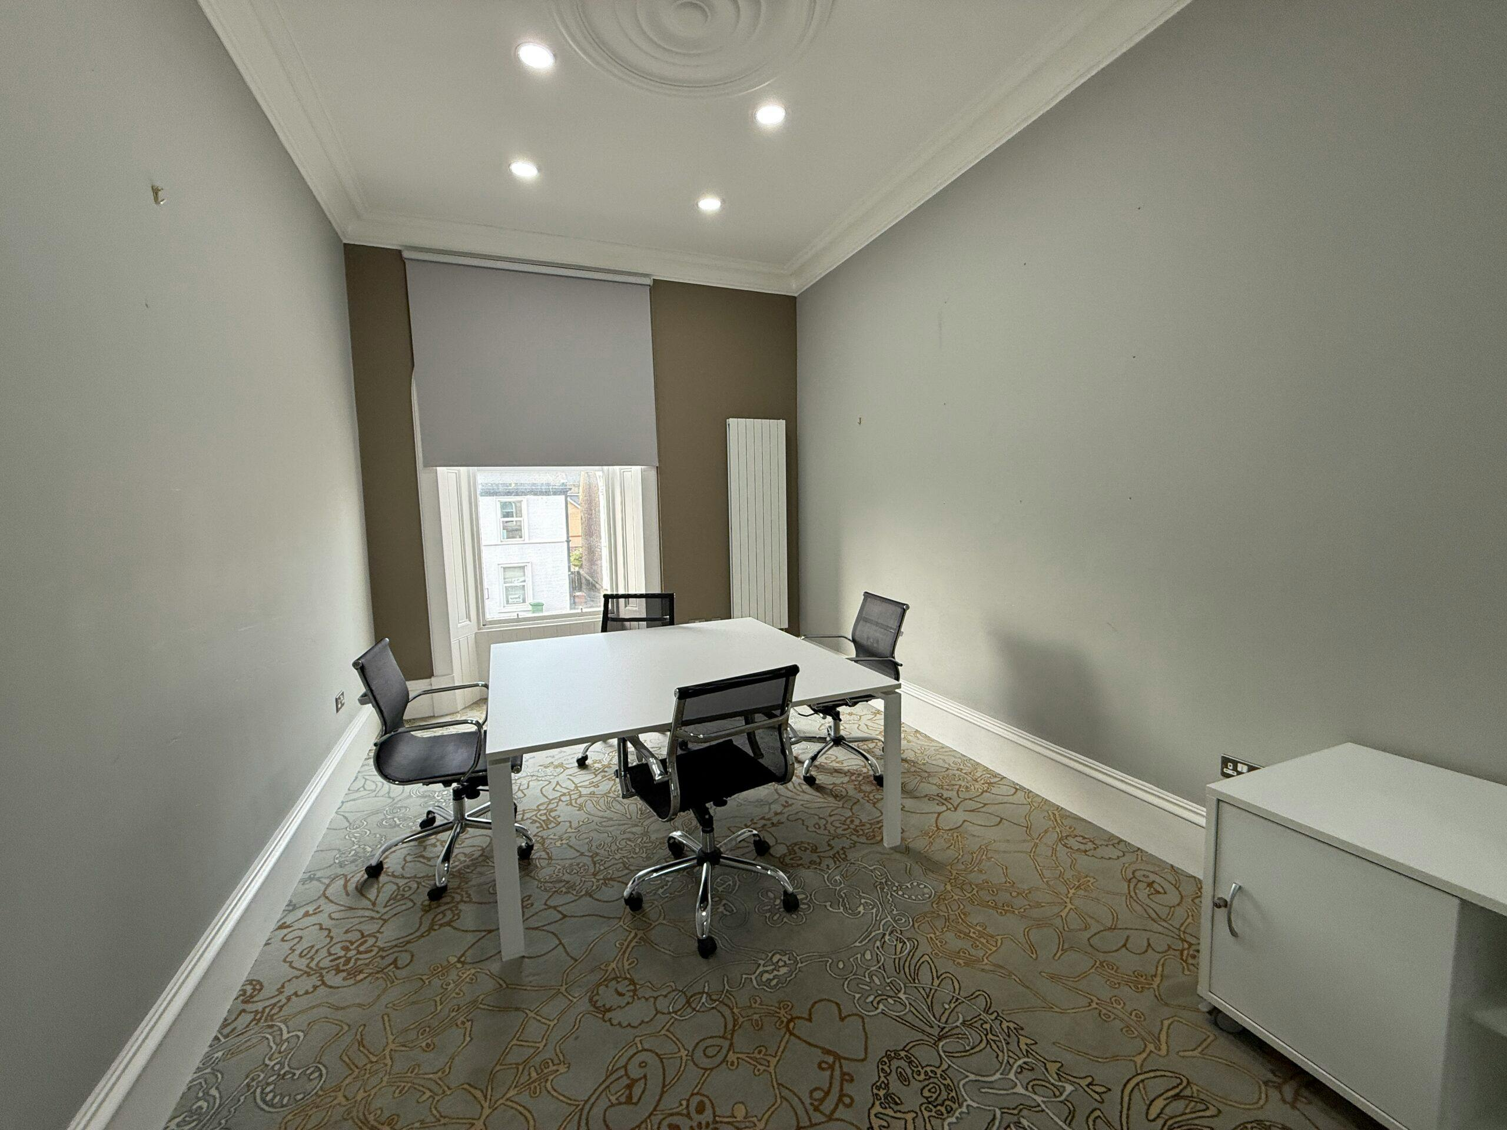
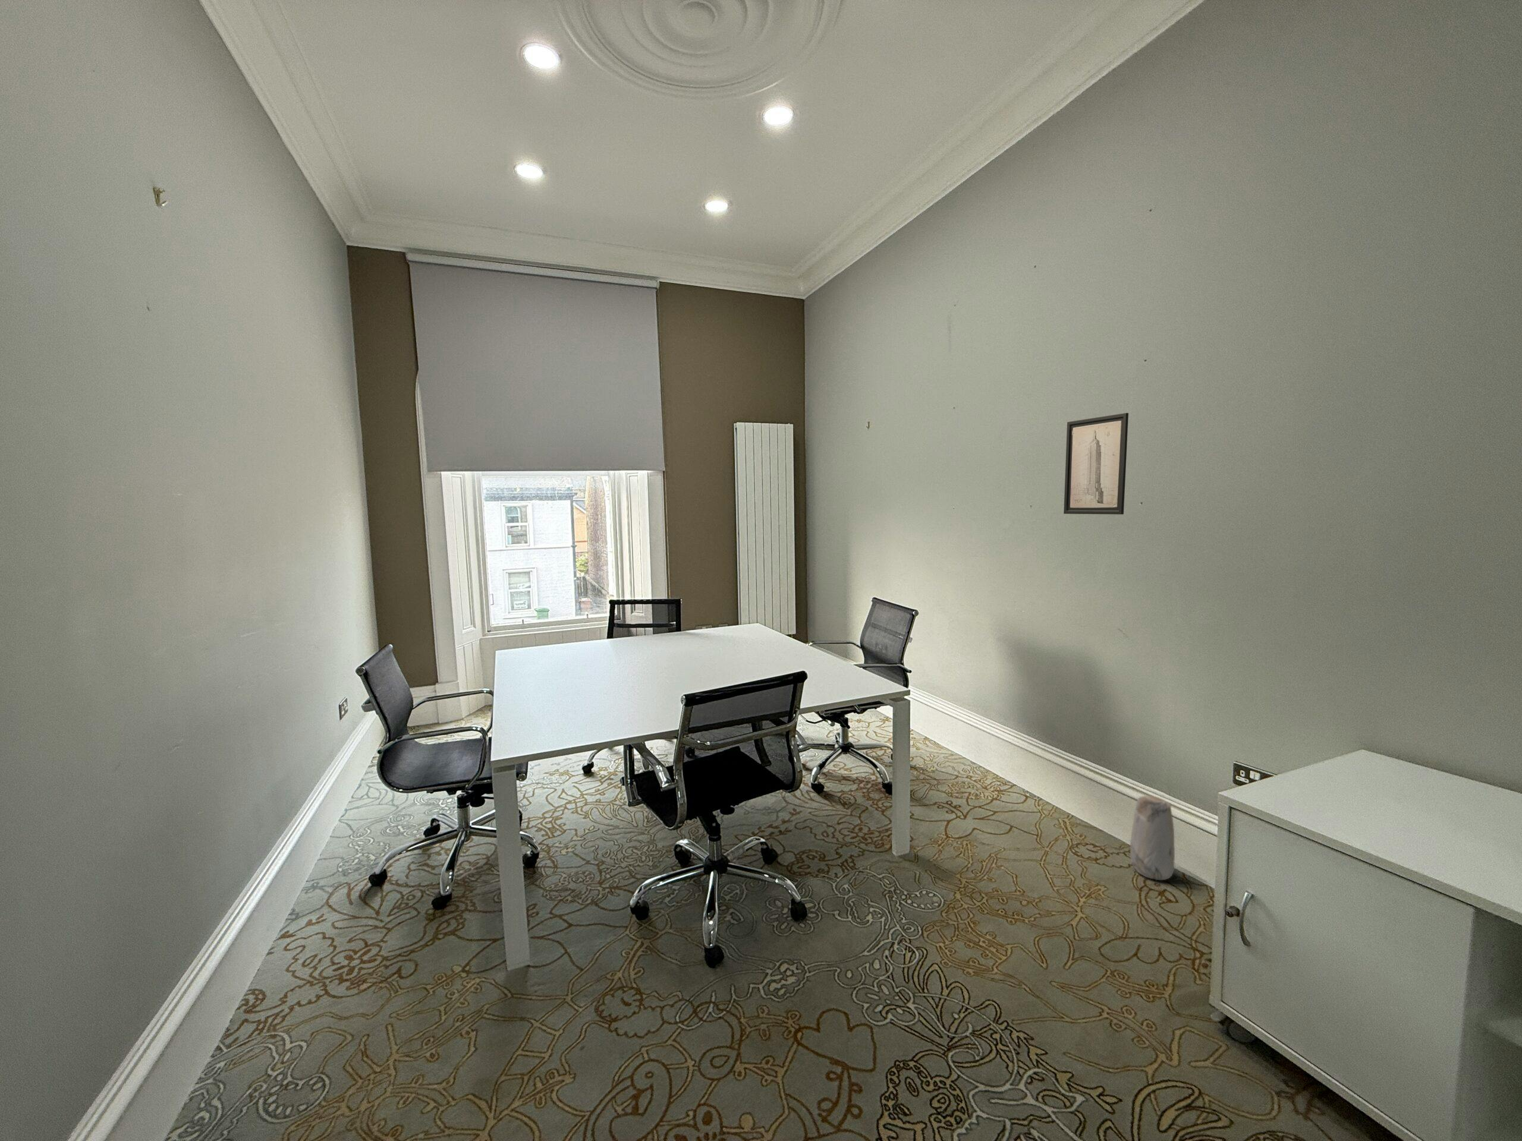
+ wall art (1094, 466)
+ vase (1153, 837)
